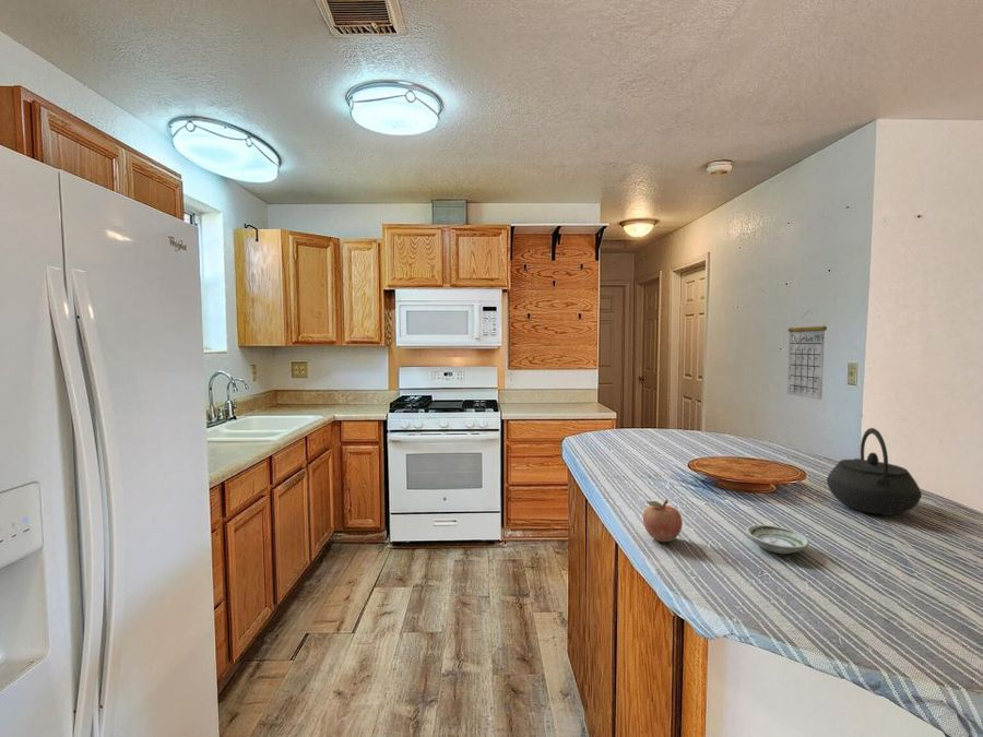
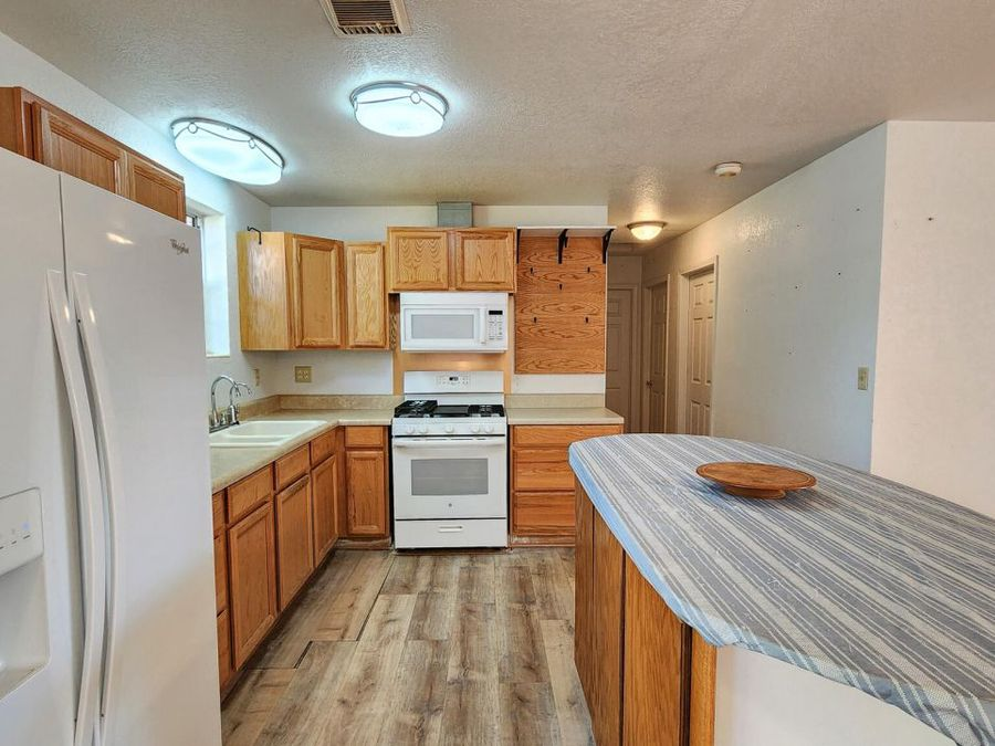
- fruit (661, 519)
- saucer (775, 540)
- kettle (871, 466)
- calendar (805, 354)
